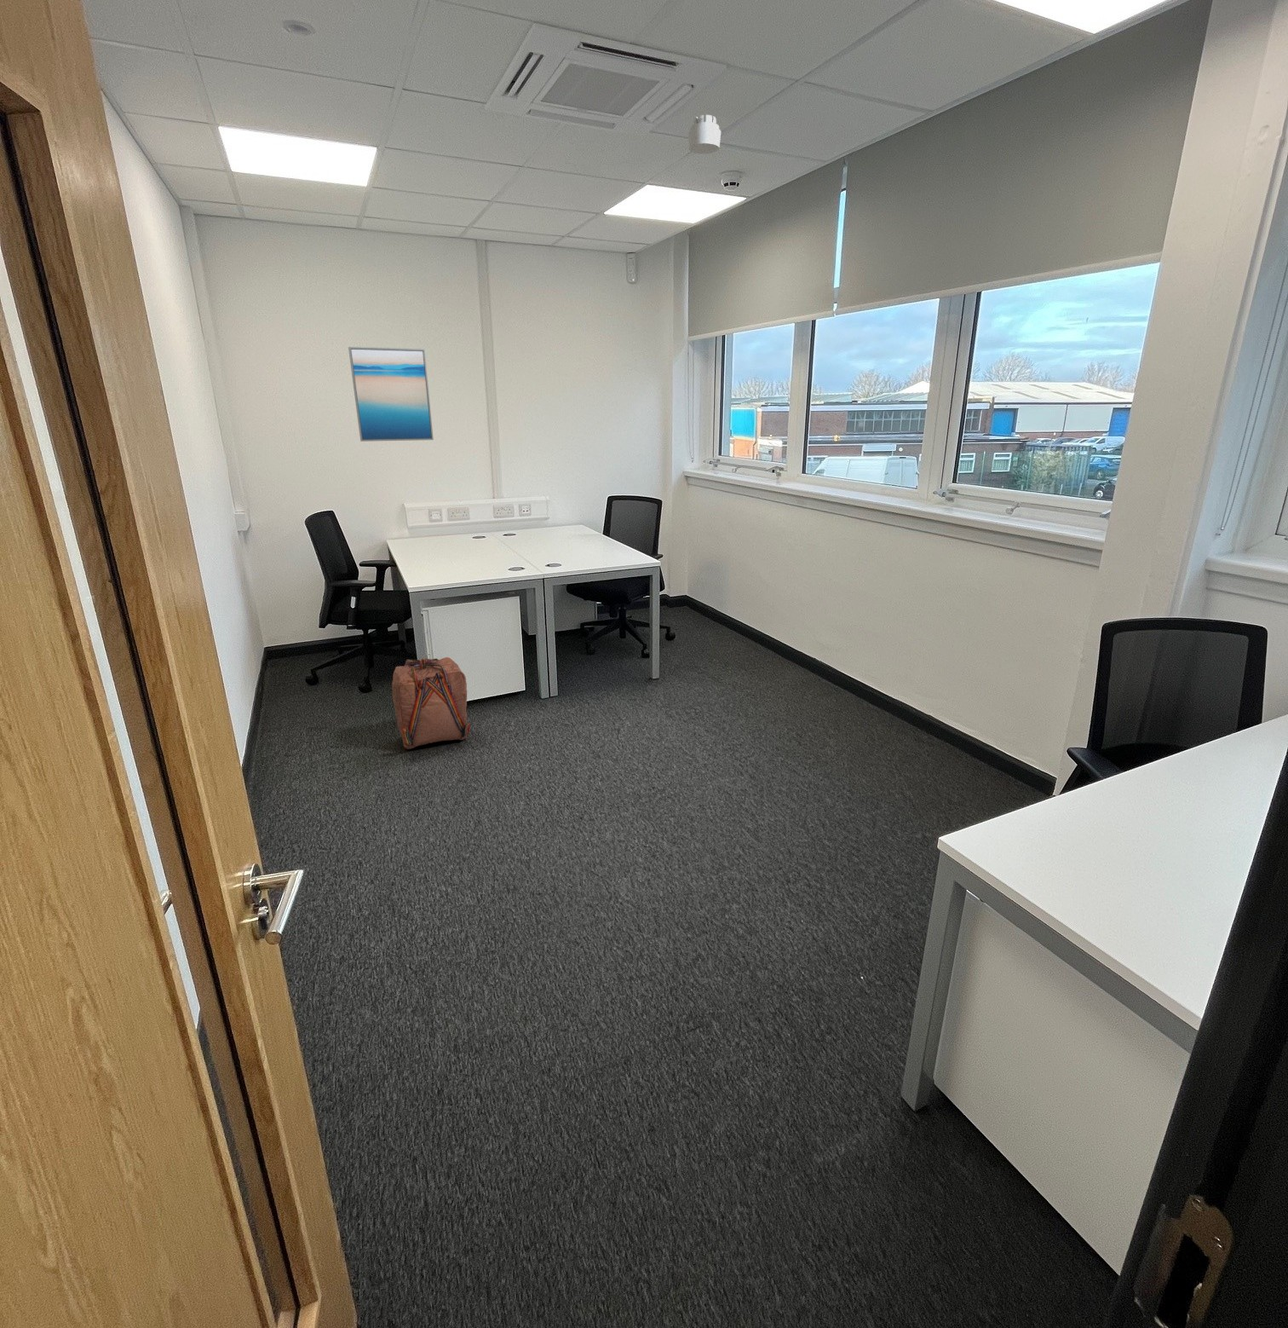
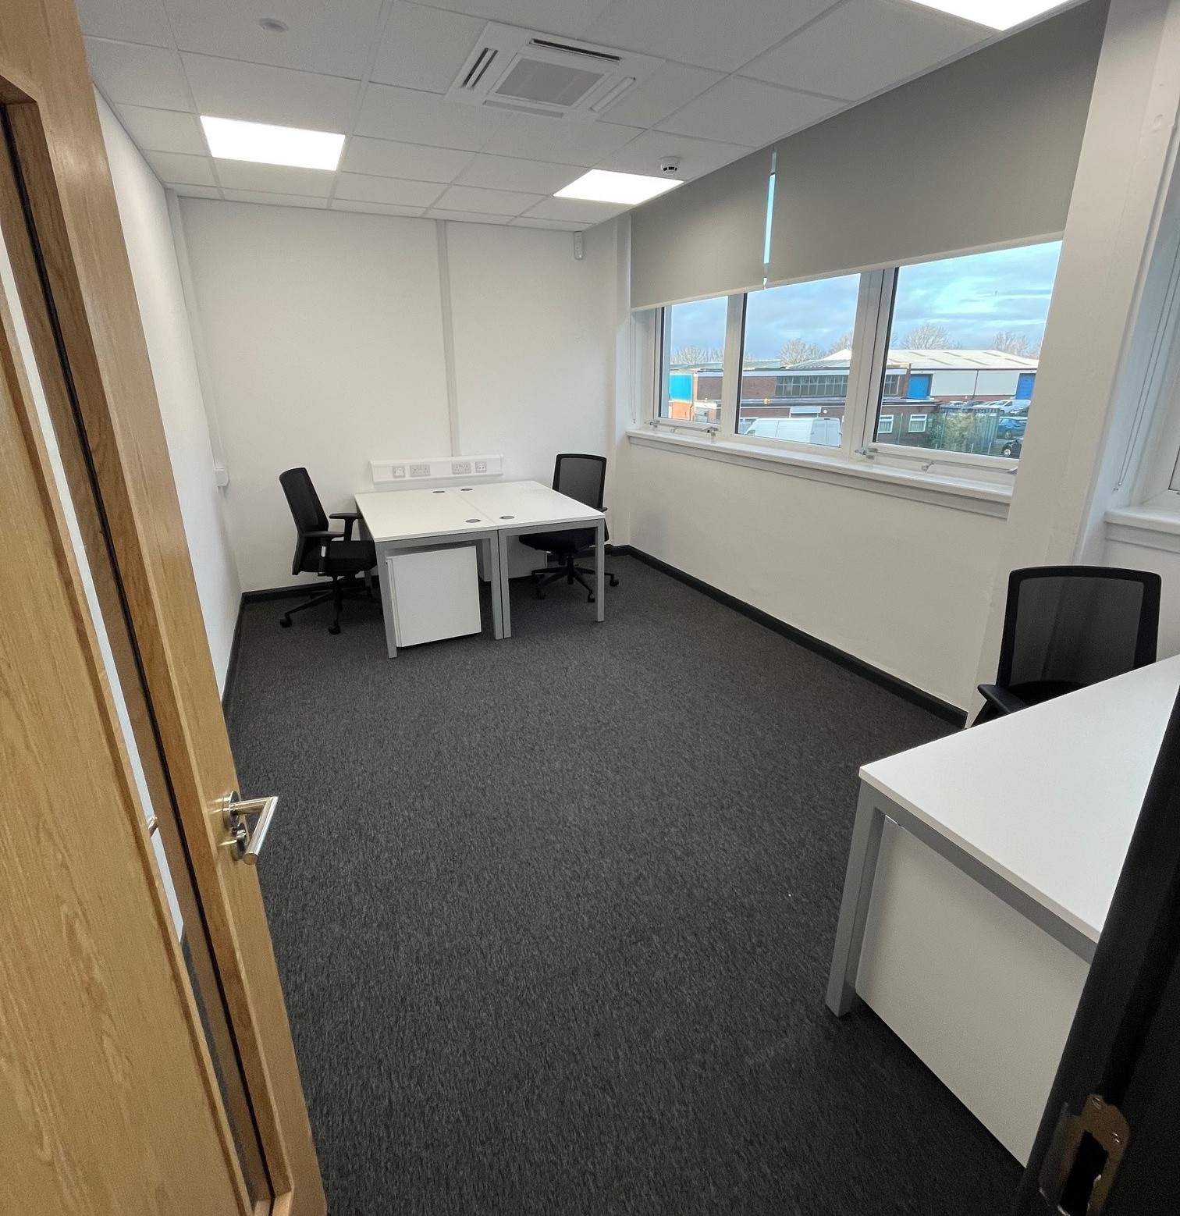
- backpack (431, 701)
- wall art (392, 395)
- smoke detector (705, 134)
